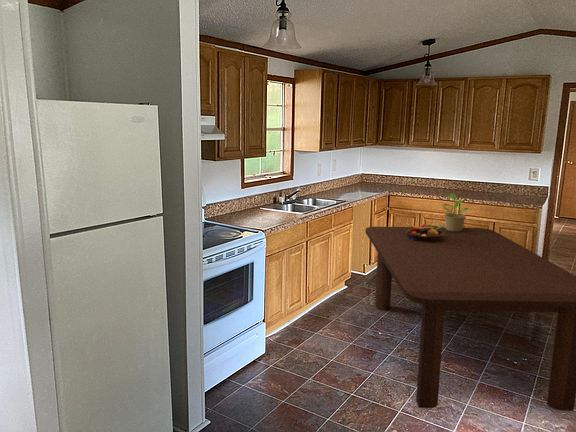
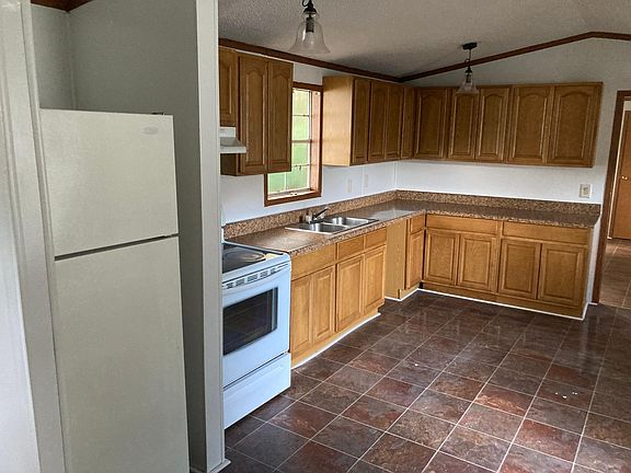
- dining table (456, 301)
- fruit bowl (425, 230)
- potted plant (455, 212)
